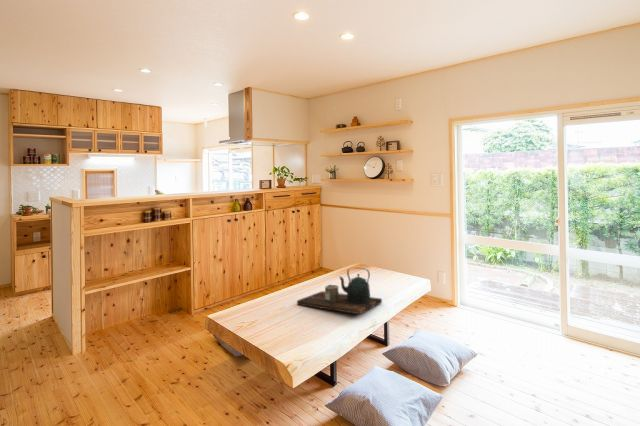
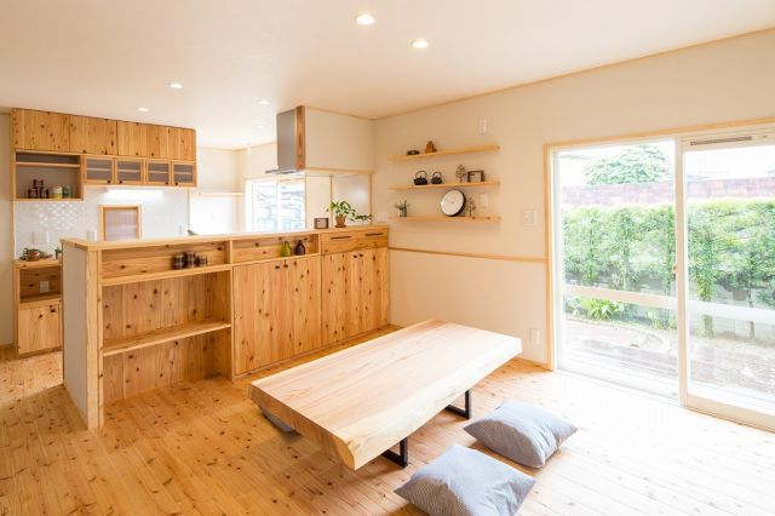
- tea set (337, 286)
